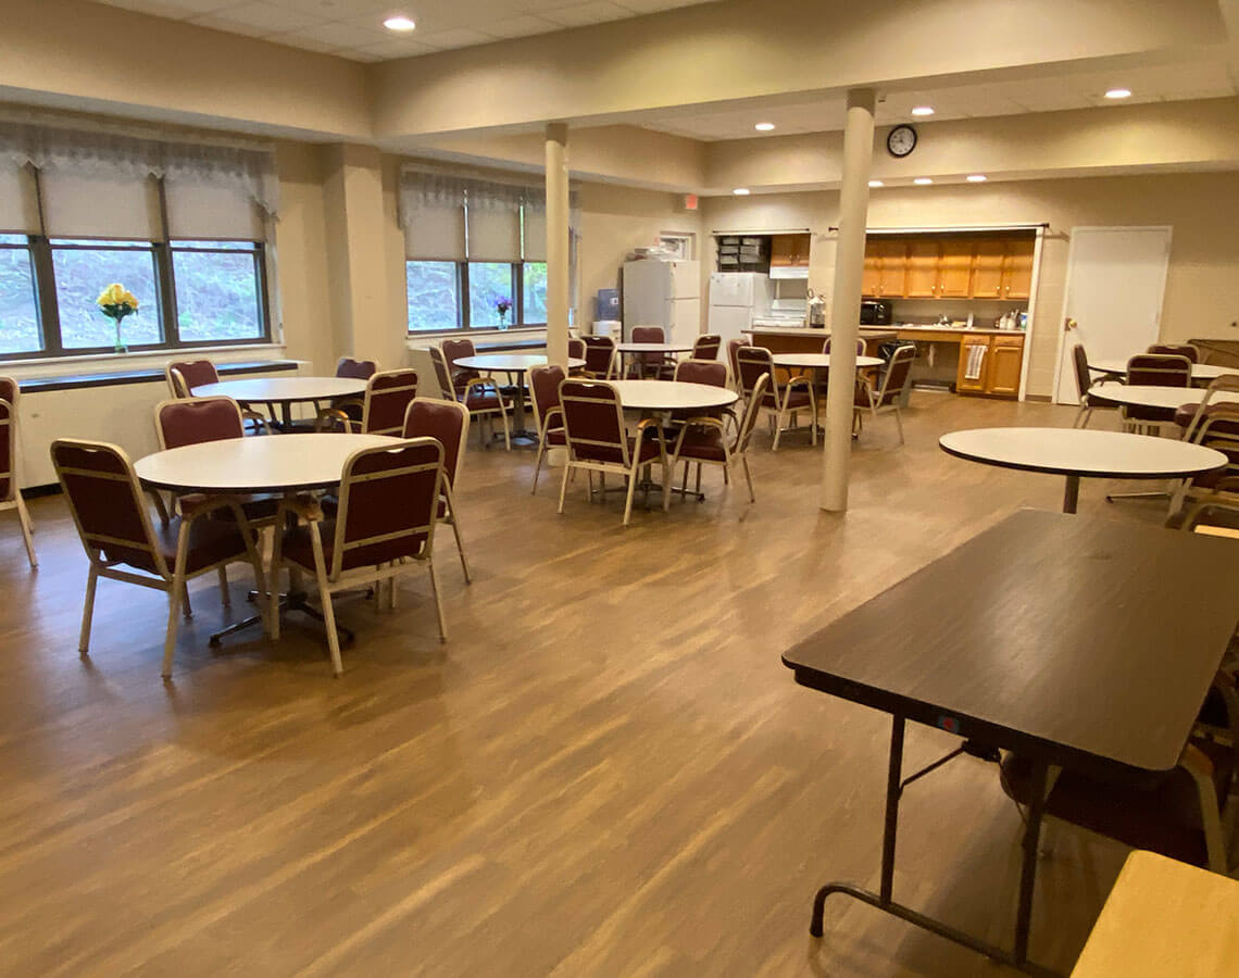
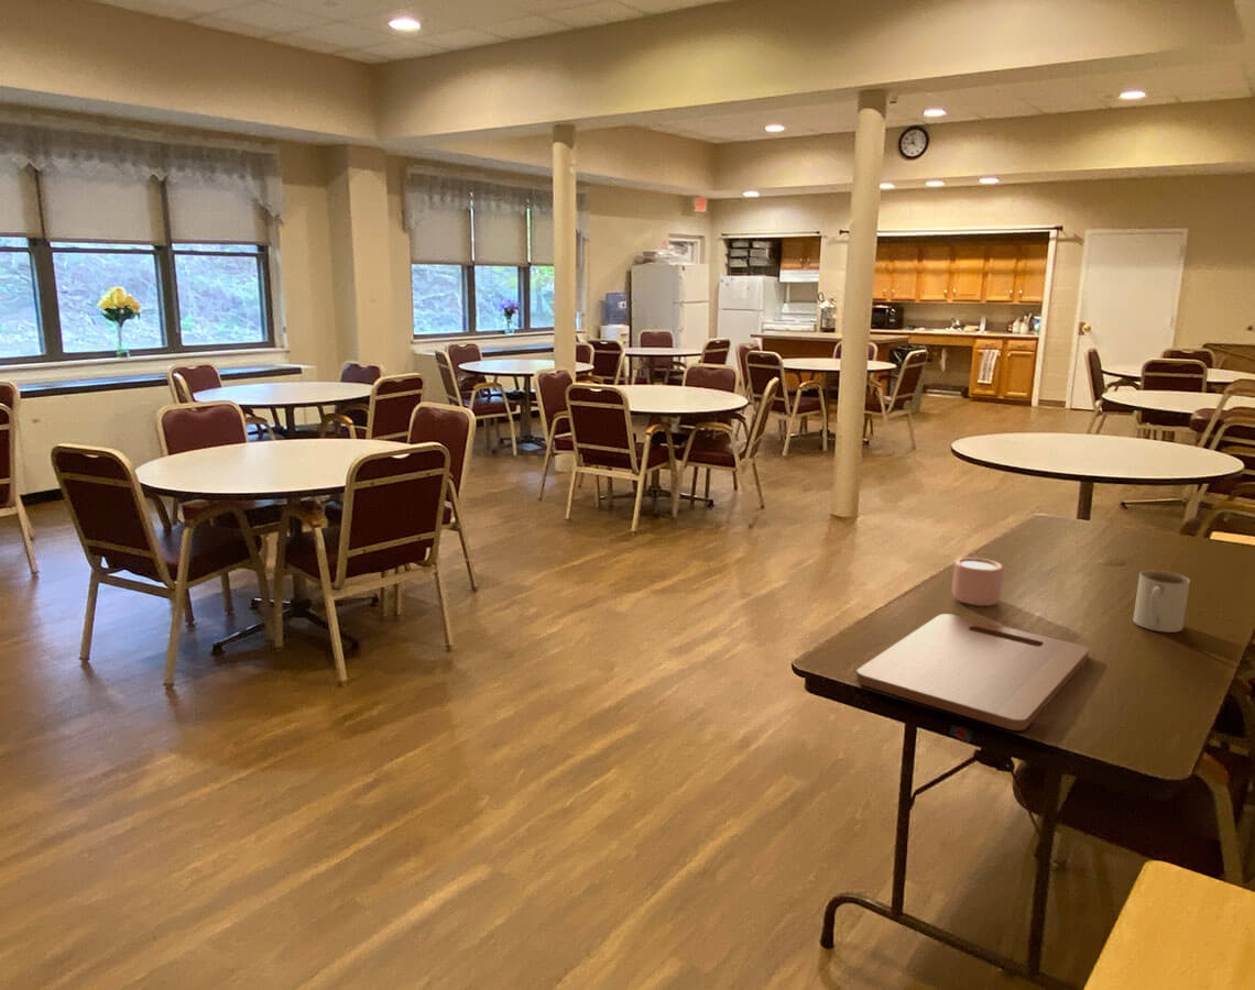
+ mug (1158, 603)
+ mug (976, 580)
+ cutting board (976, 663)
